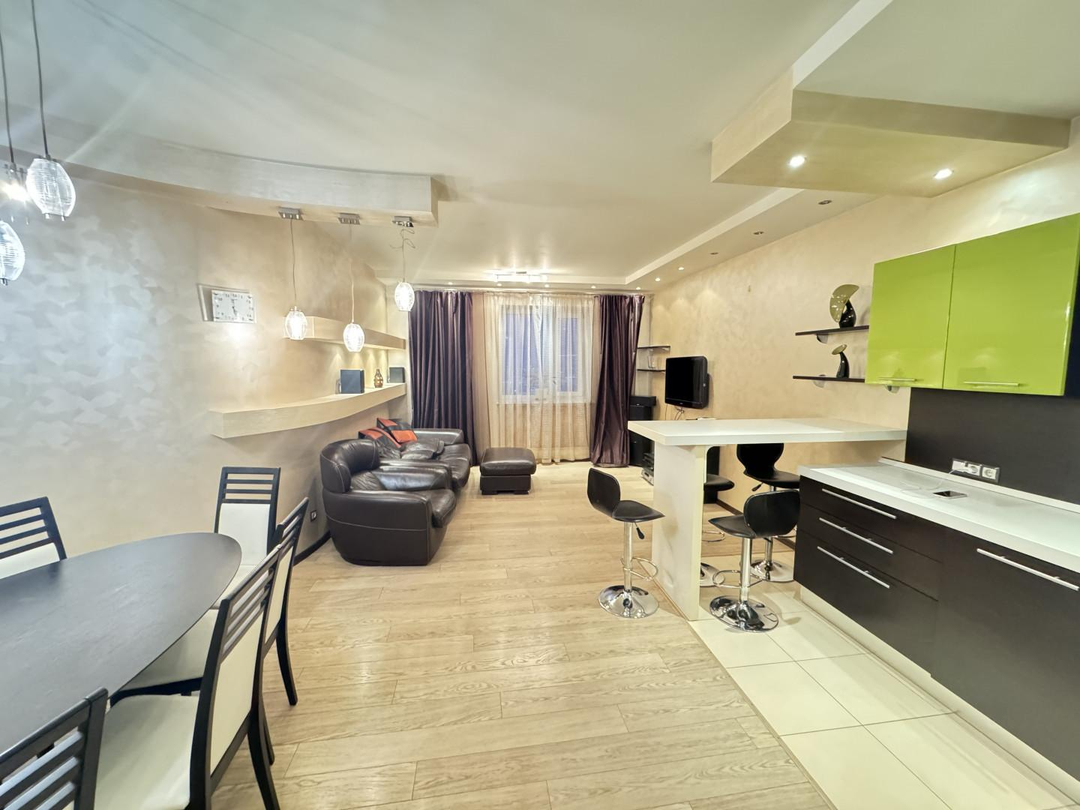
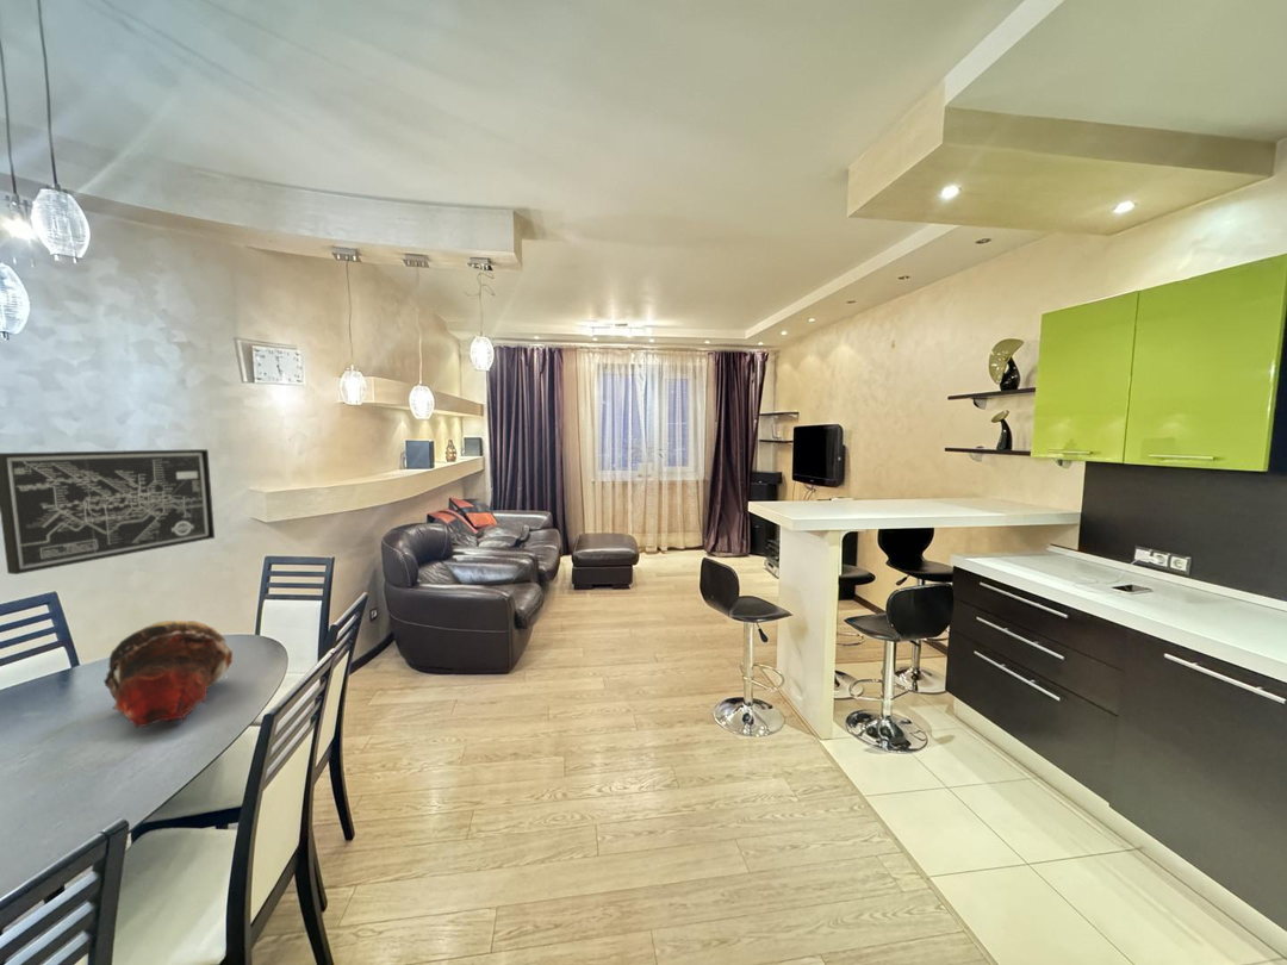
+ wall art (122, 502)
+ decorative bowl (166, 668)
